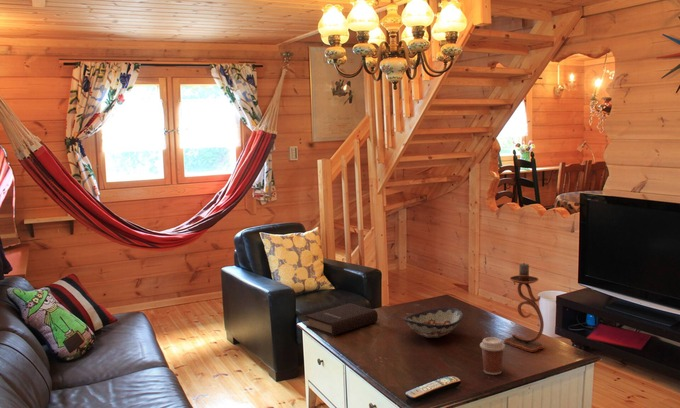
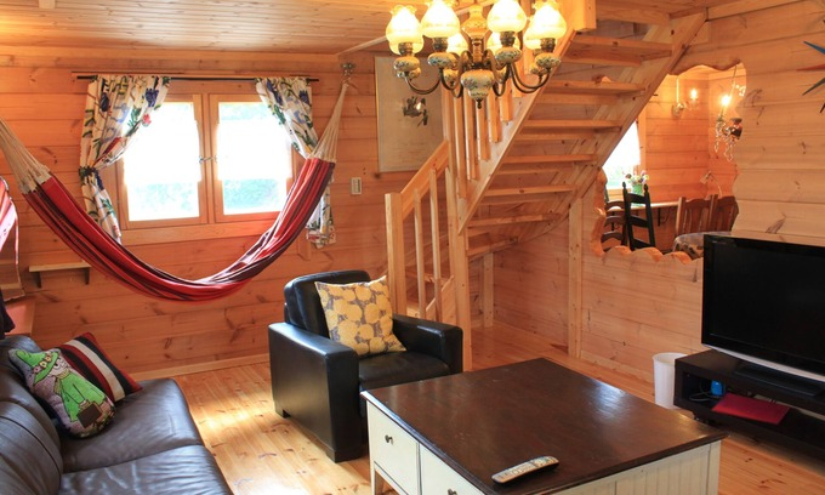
- candle holder (525, 303)
- book (342, 319)
- coffee cup (492, 355)
- decorative bowl (433, 324)
